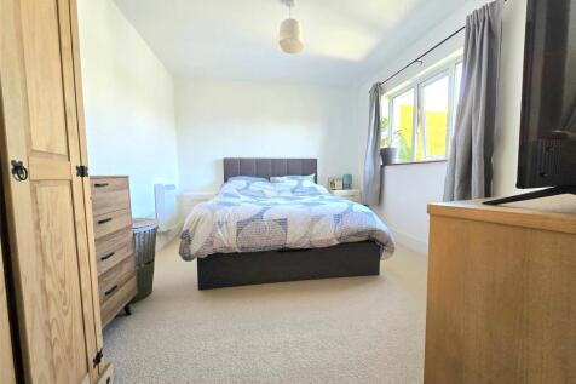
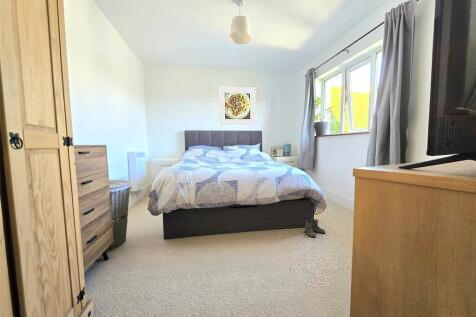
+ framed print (237, 106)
+ boots (313, 227)
